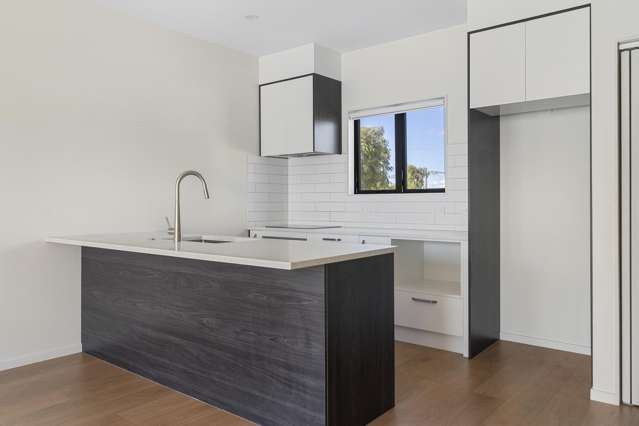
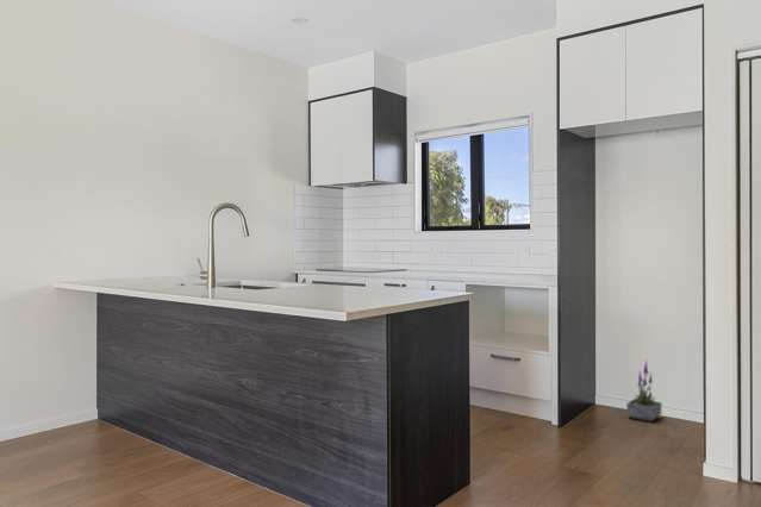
+ potted plant (643, 389)
